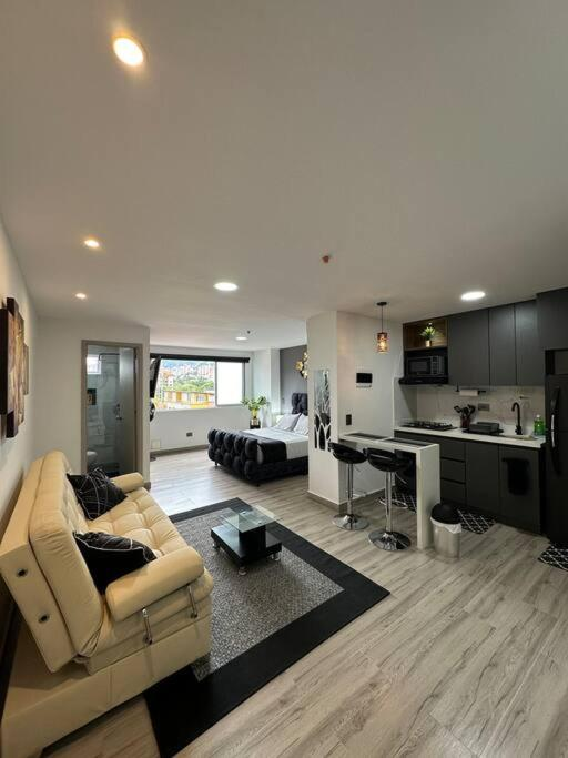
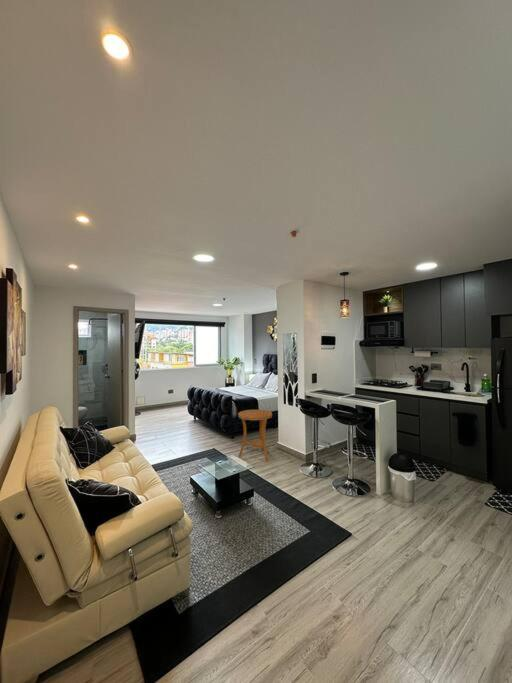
+ side table (260, 434)
